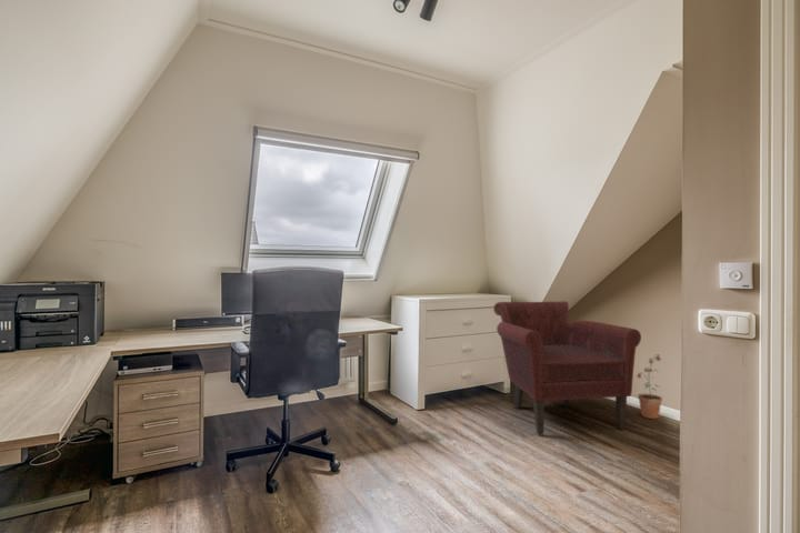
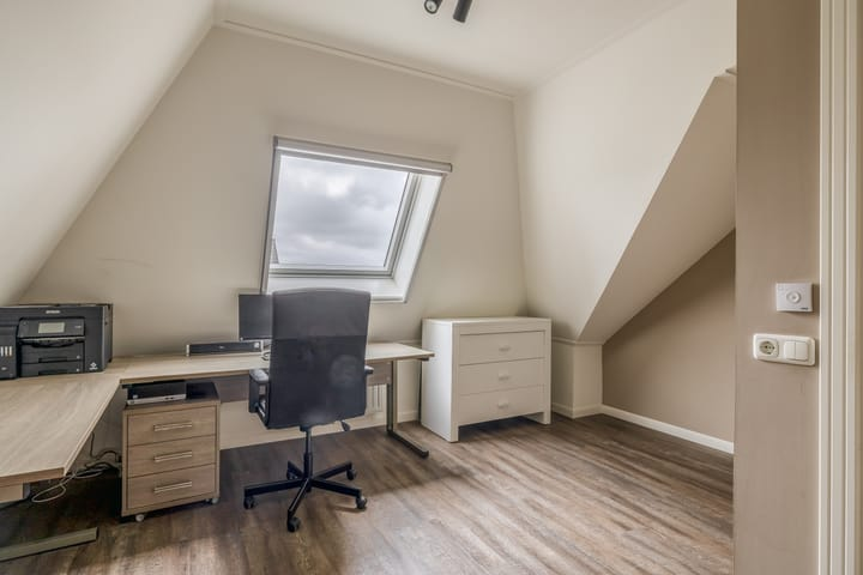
- leather (552, 359)
- potted plant (648, 384)
